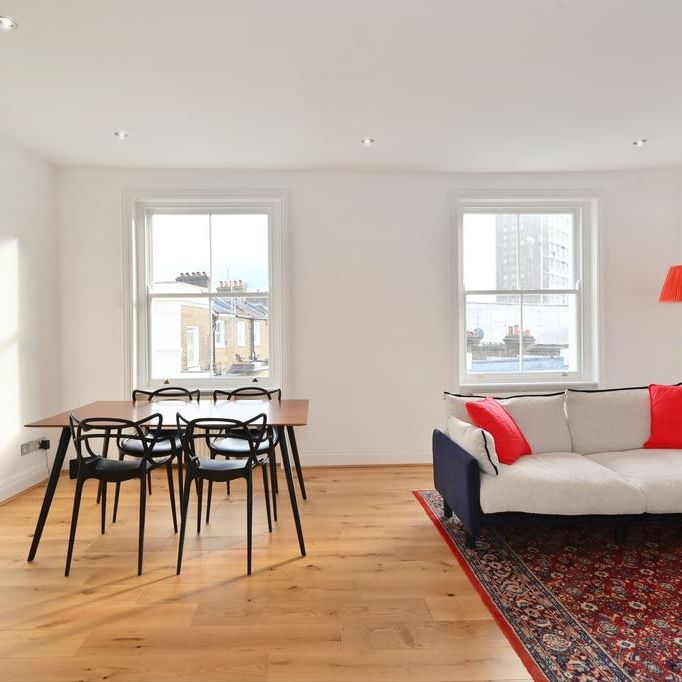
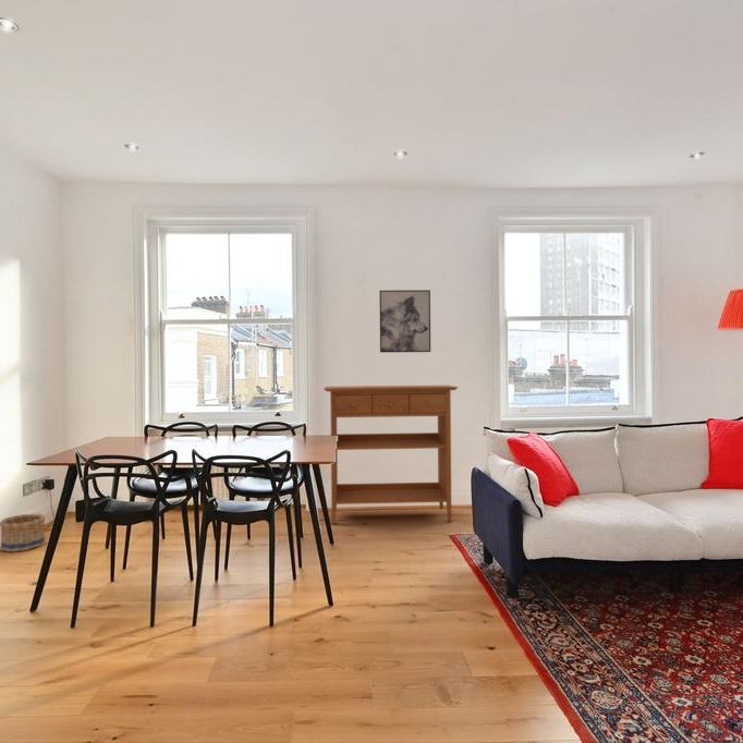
+ console table (389, 448)
+ wall art (404, 320)
+ basket (23, 532)
